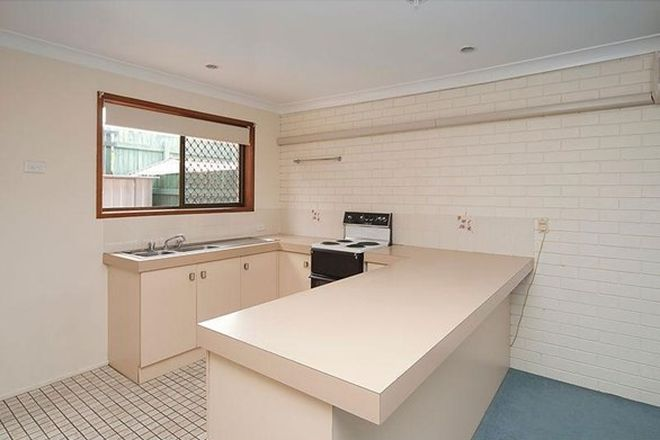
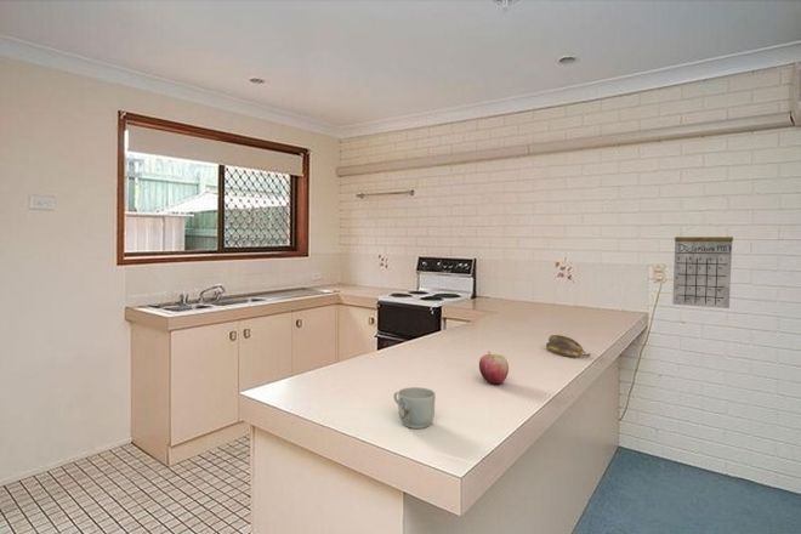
+ banana (566, 345)
+ apple (493, 367)
+ calendar (701, 263)
+ mug (411, 407)
